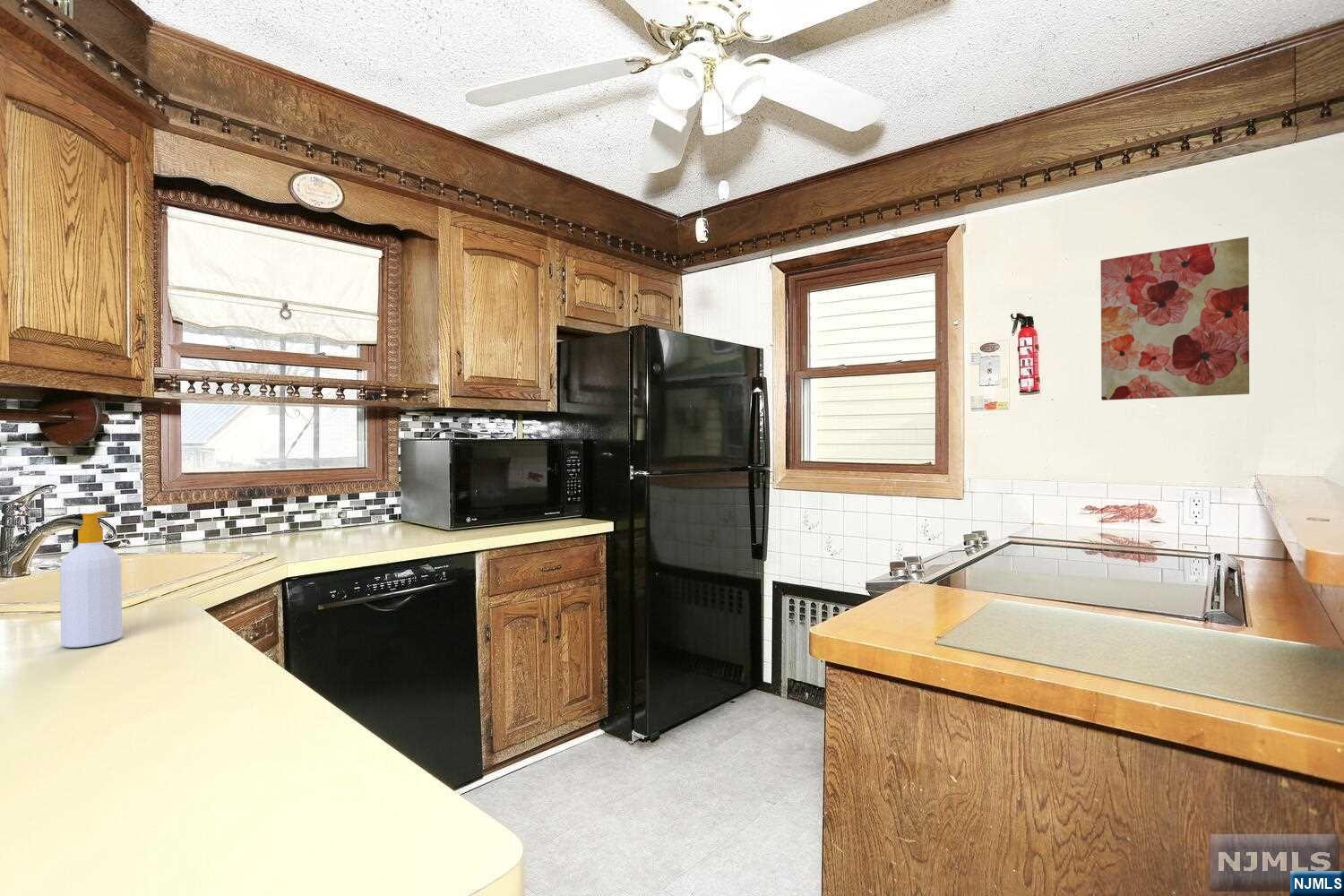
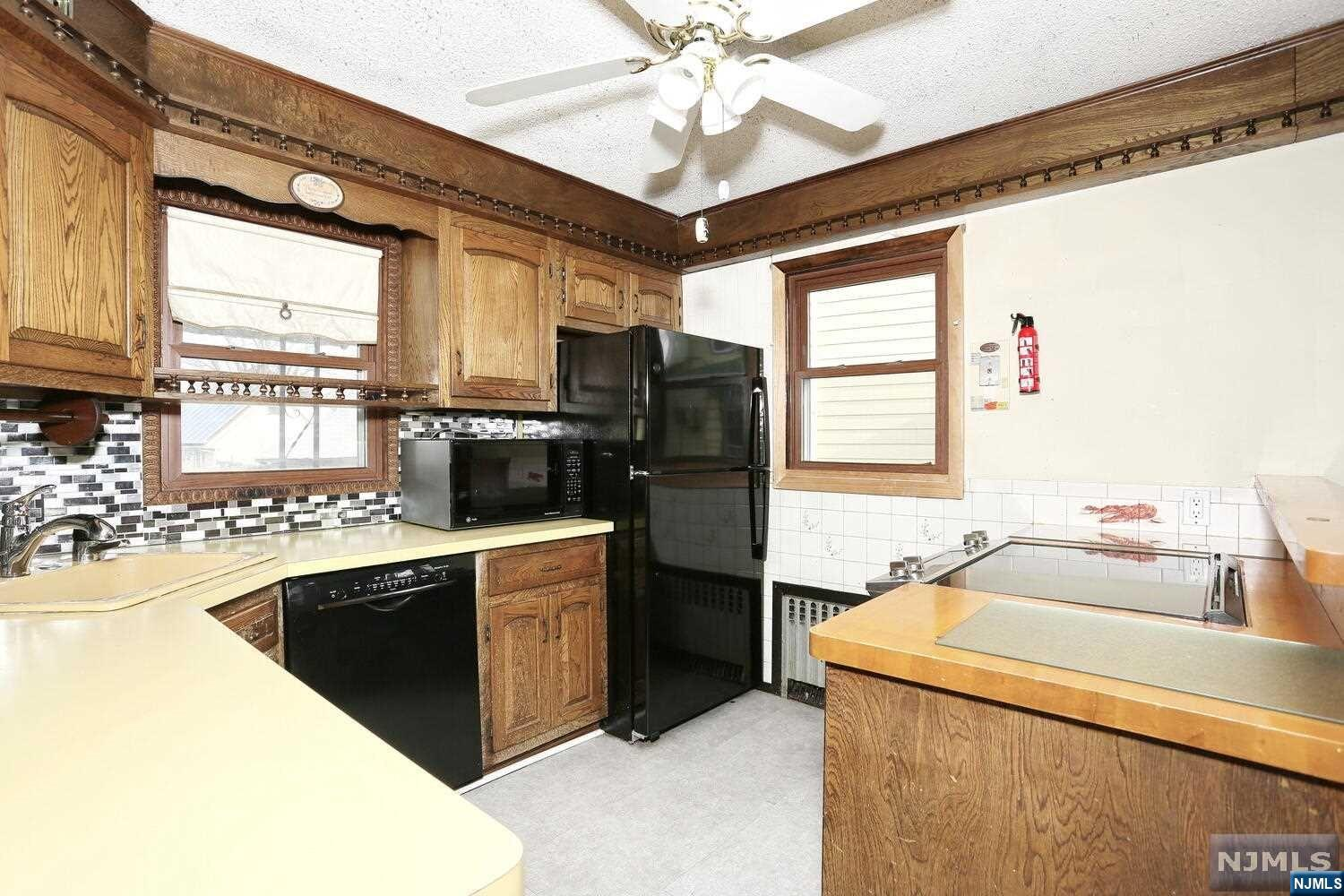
- soap bottle (92, 576)
- wall art (1171, 323)
